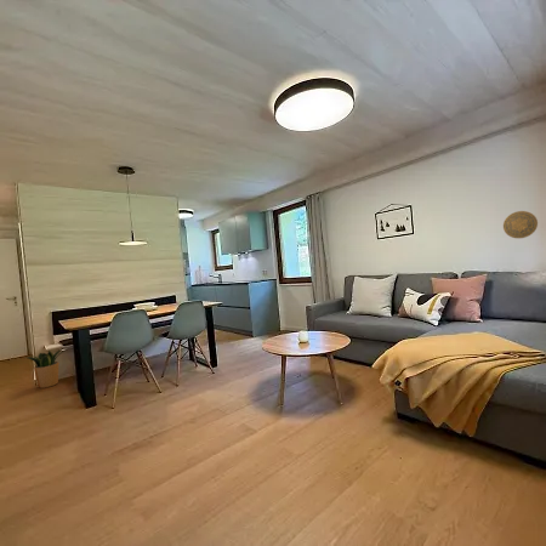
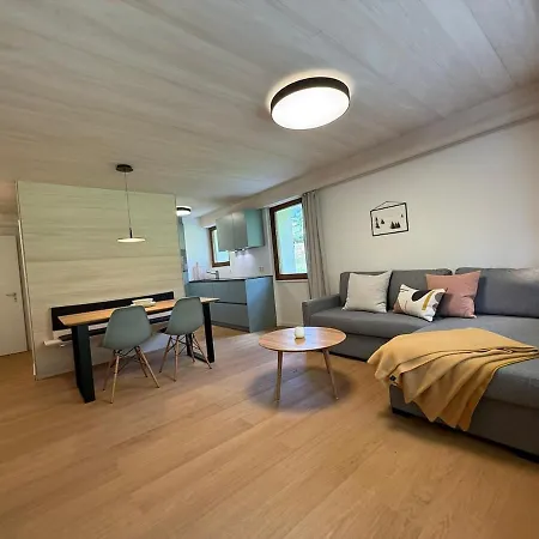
- potted plant (47, 368)
- decorative plate (519, 224)
